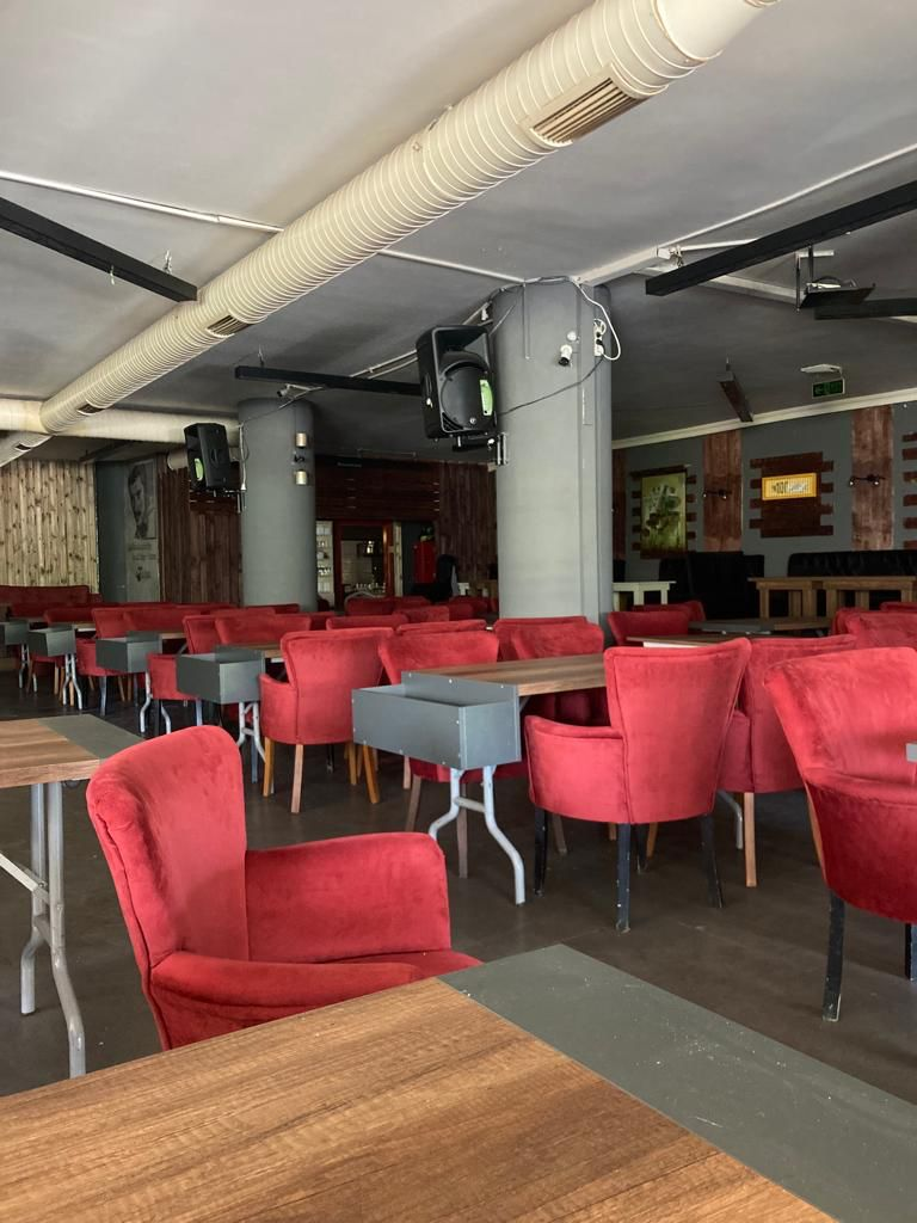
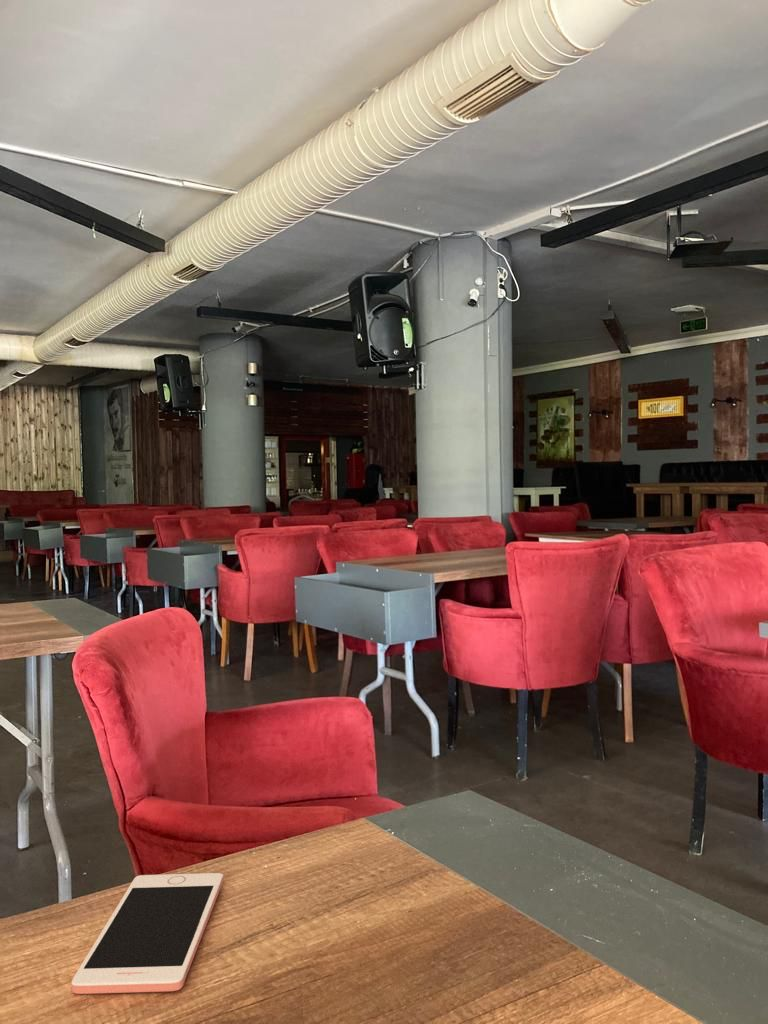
+ cell phone (156, 926)
